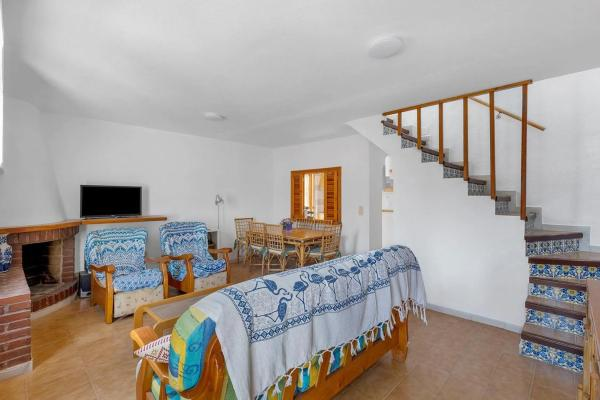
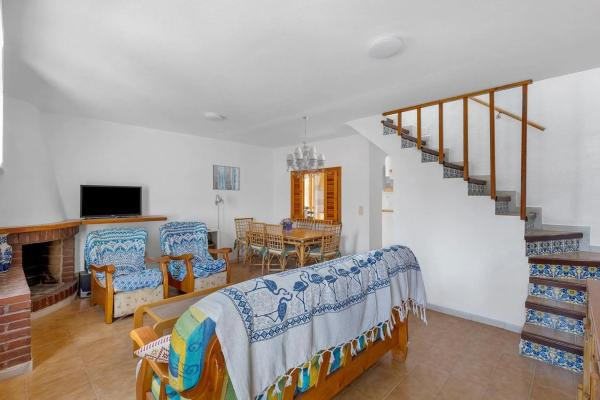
+ wall art (226, 178)
+ chandelier (305, 148)
